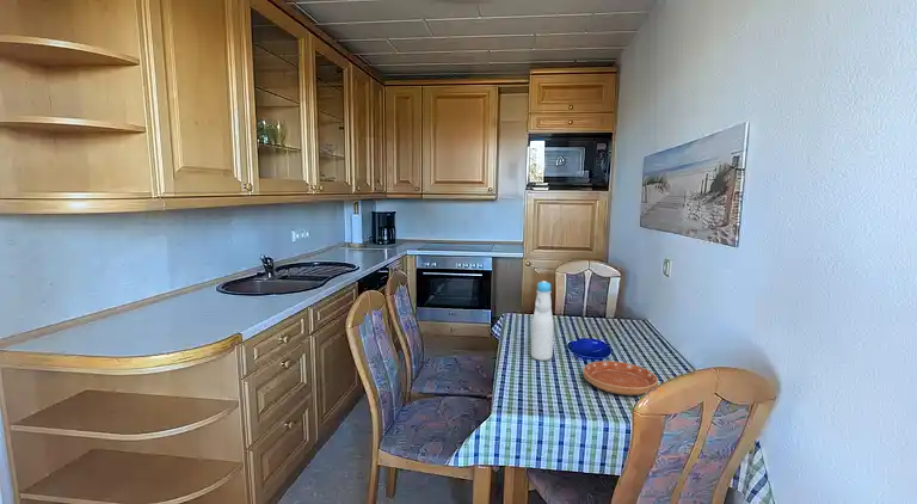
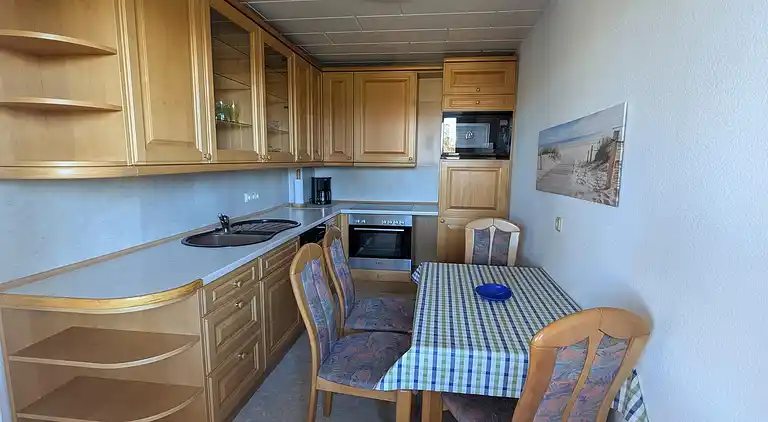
- bottle (542, 319)
- saucer (618, 377)
